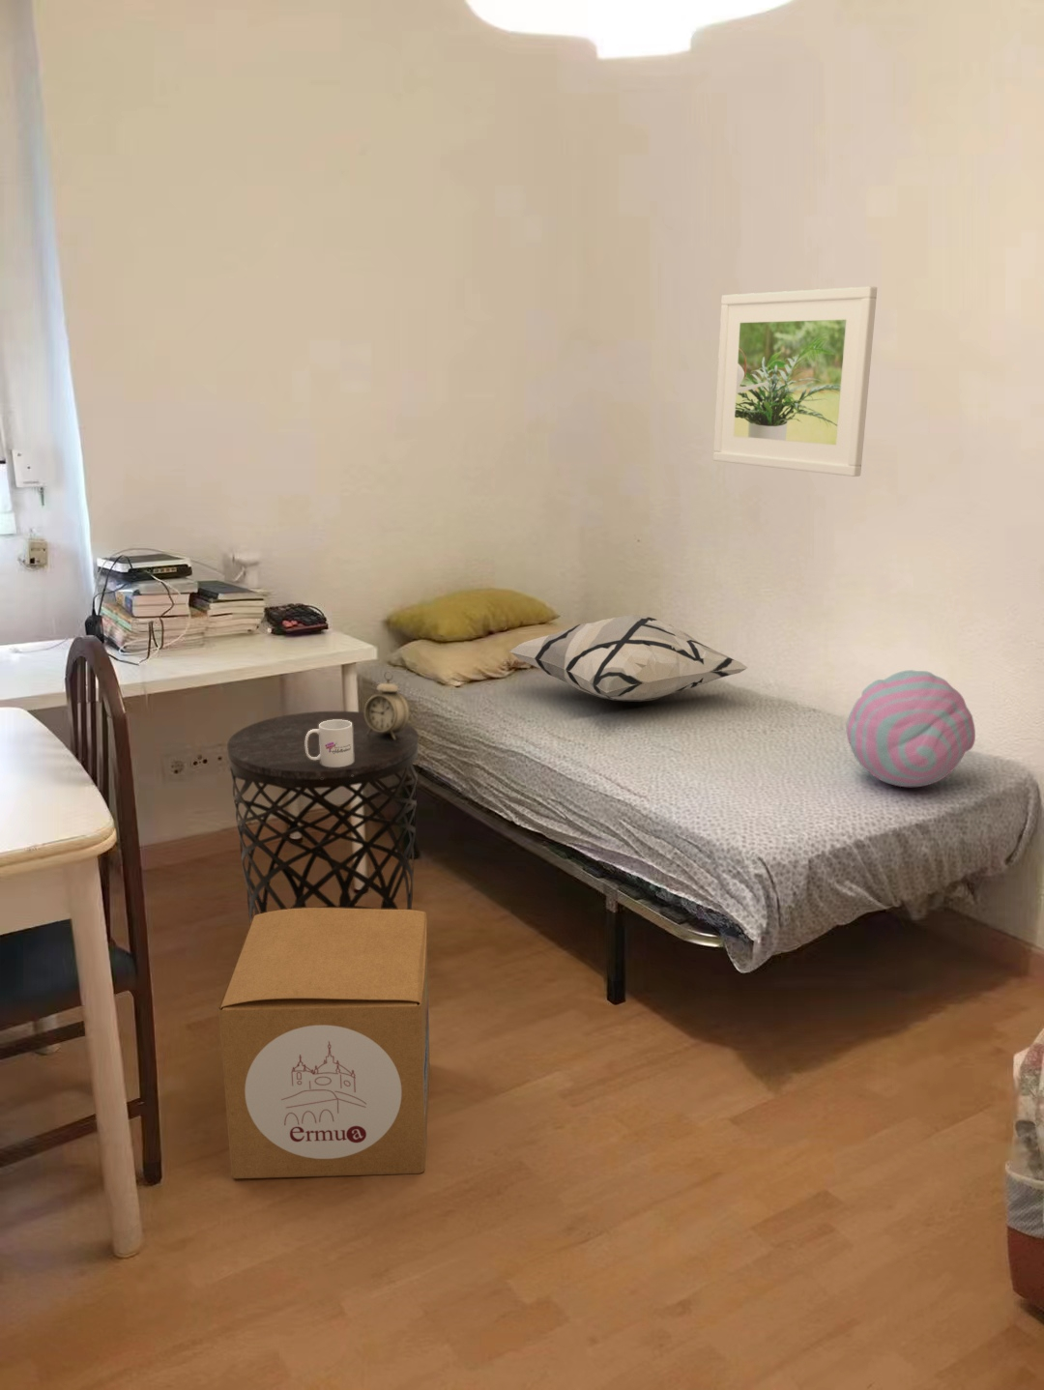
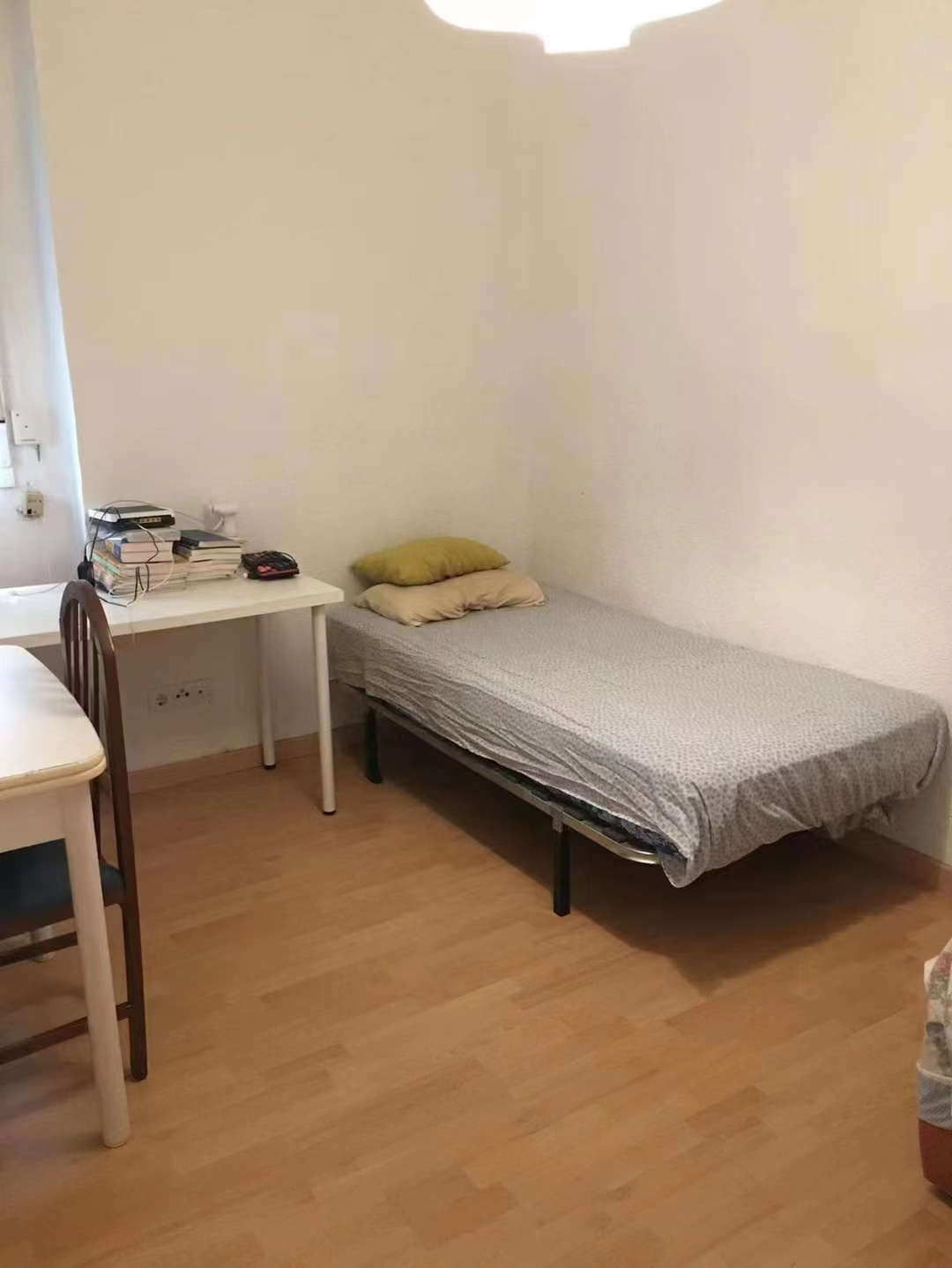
- cushion (910, 729)
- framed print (787, 380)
- cardboard box (334, 1035)
- side table (327, 853)
- mug (329, 742)
- alarm clock (386, 703)
- decorative pillow (624, 659)
